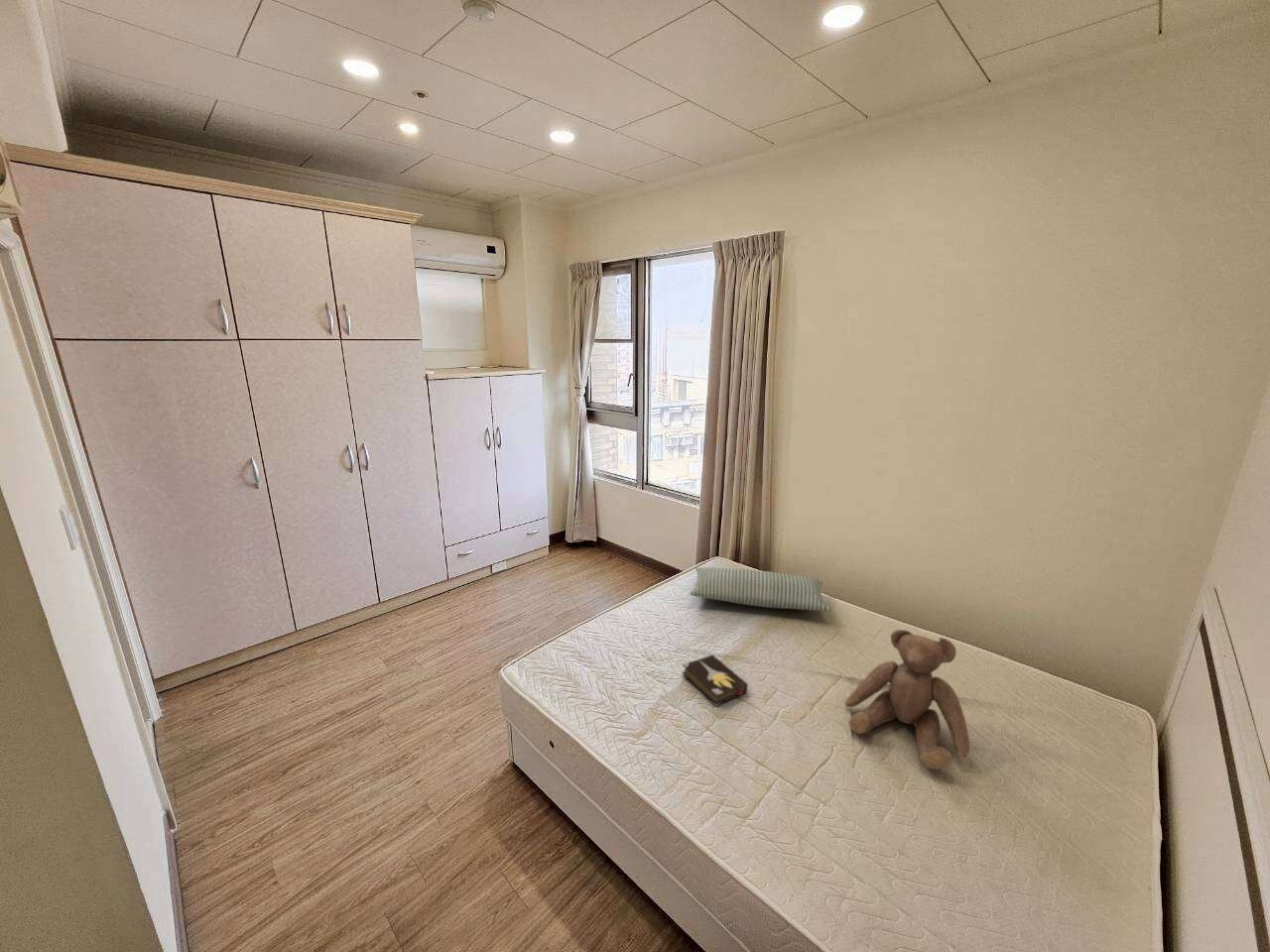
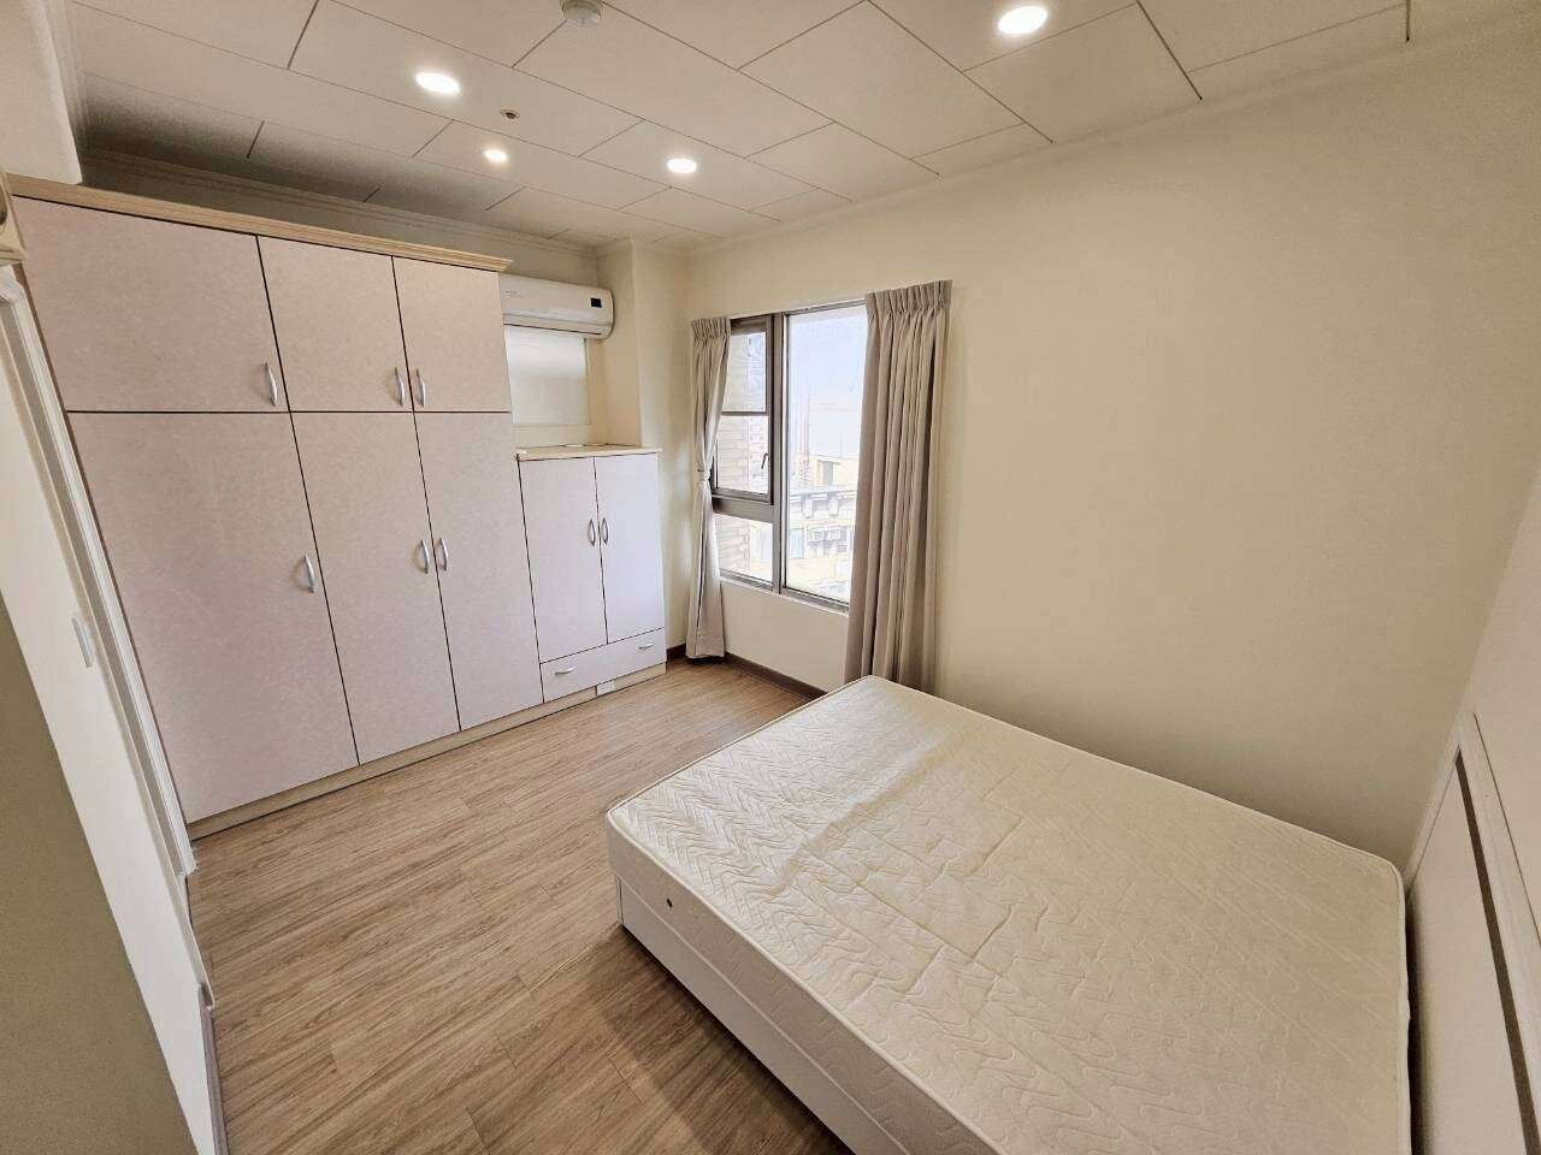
- teddy bear (908, 691)
- hardback book (713, 677)
- pillow (757, 587)
